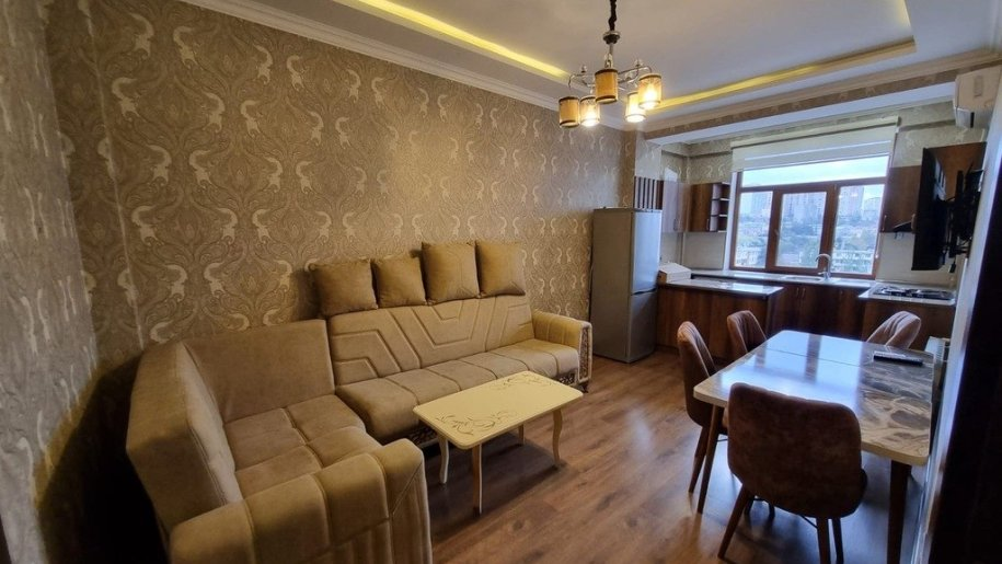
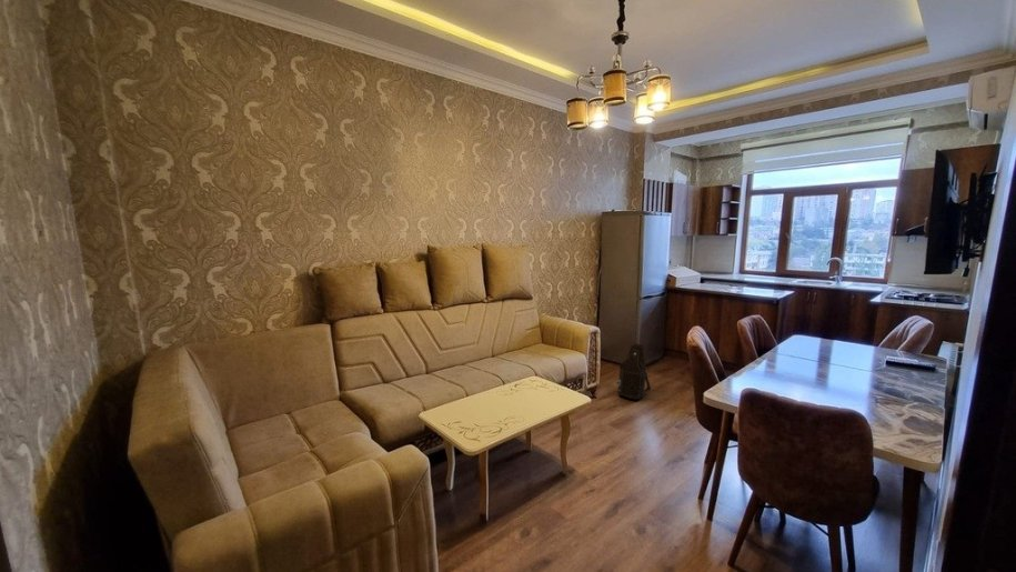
+ shoulder bag (631, 370)
